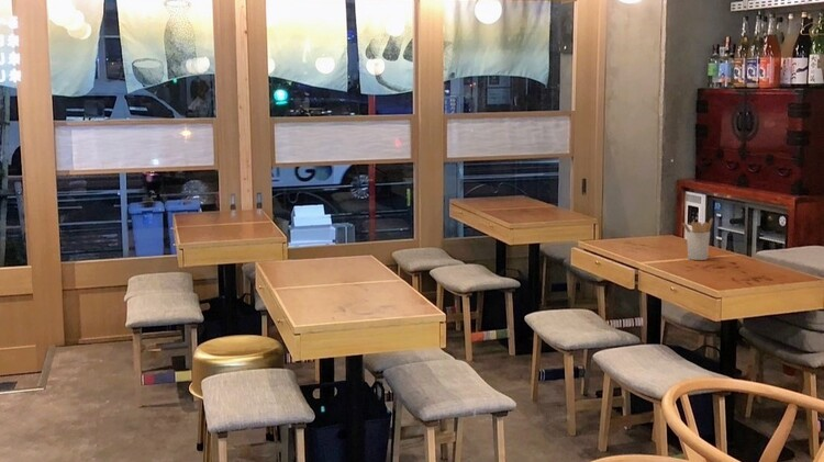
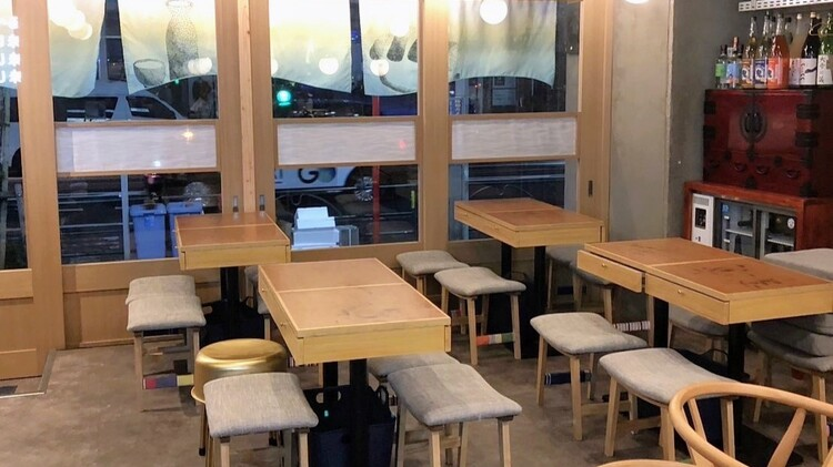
- utensil holder (698, 238)
